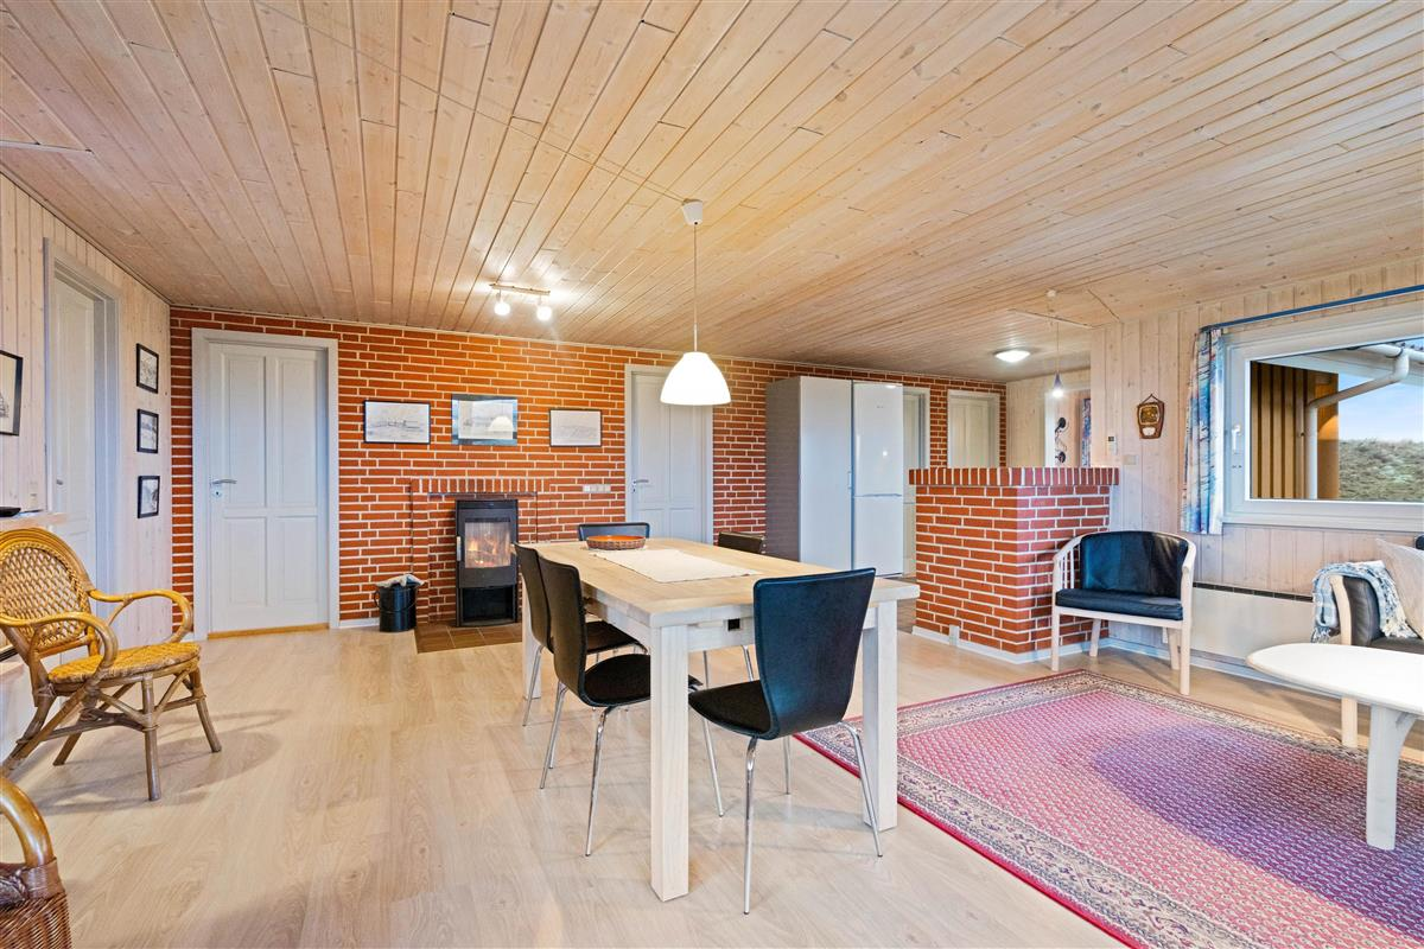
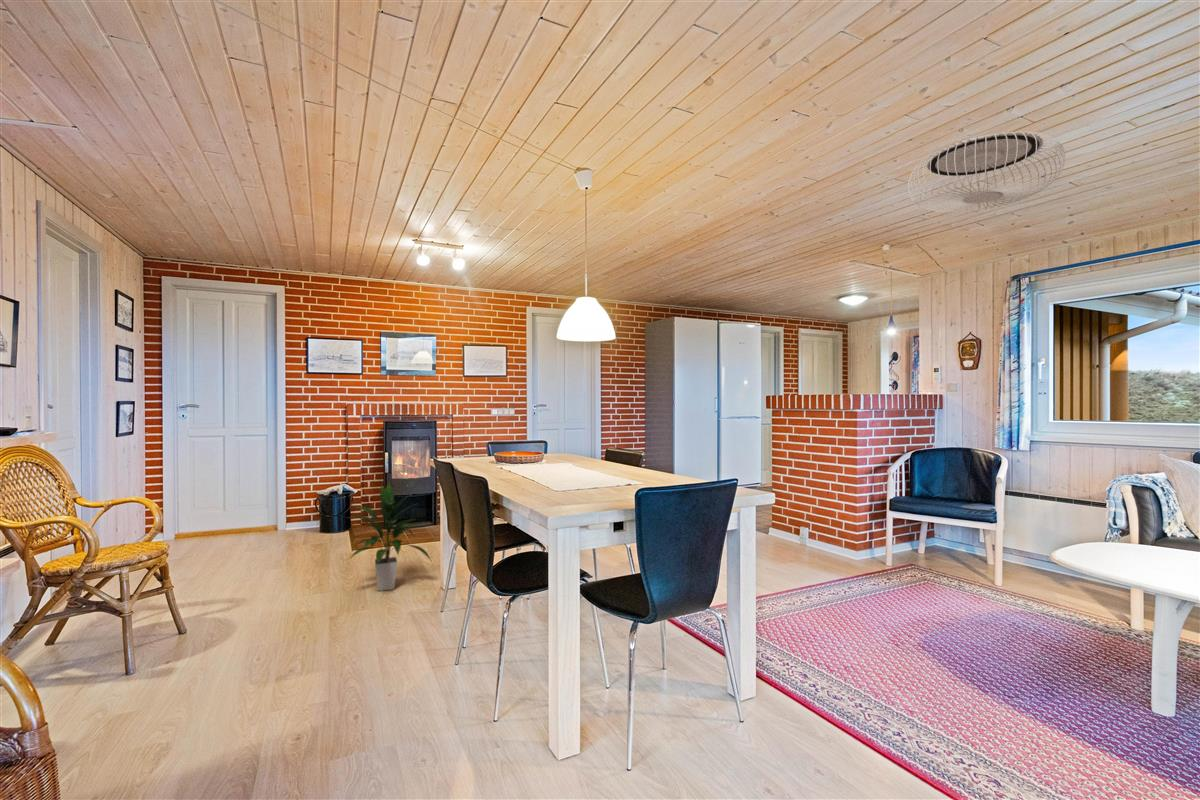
+ ceiling lamp (979, 175)
+ indoor plant (388, 536)
